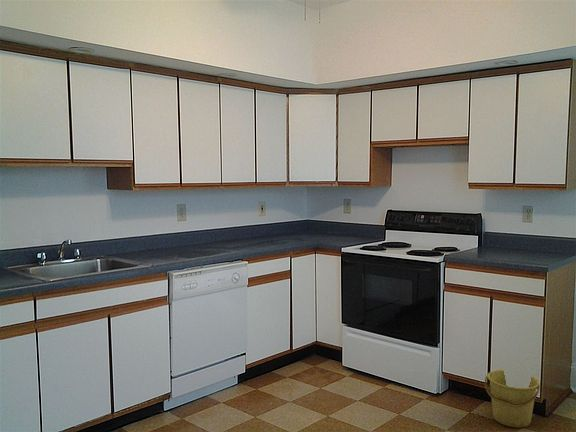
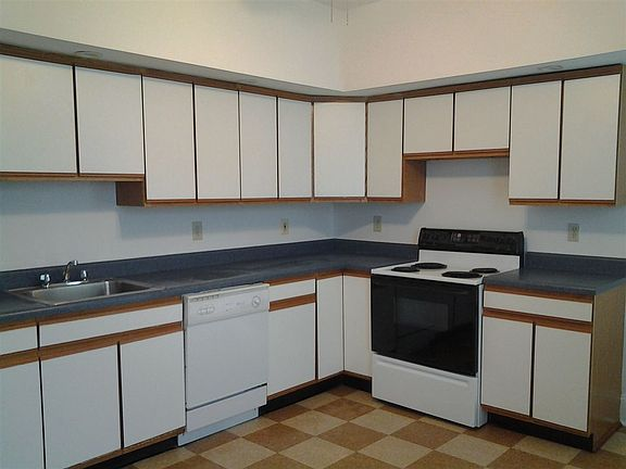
- bucket (512, 399)
